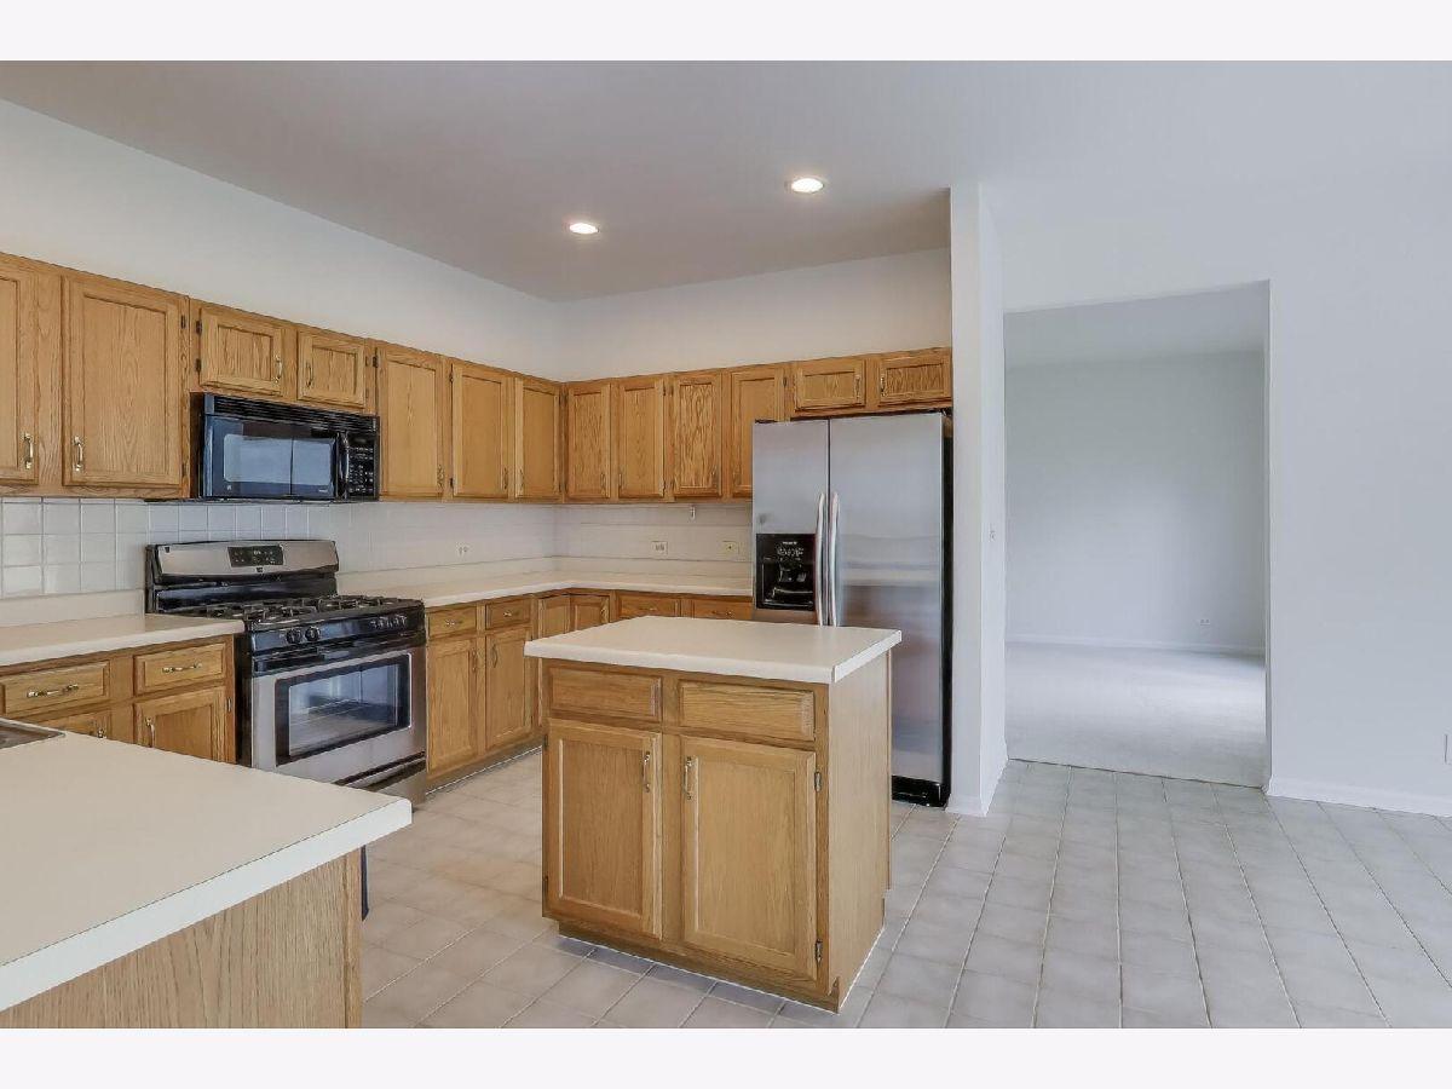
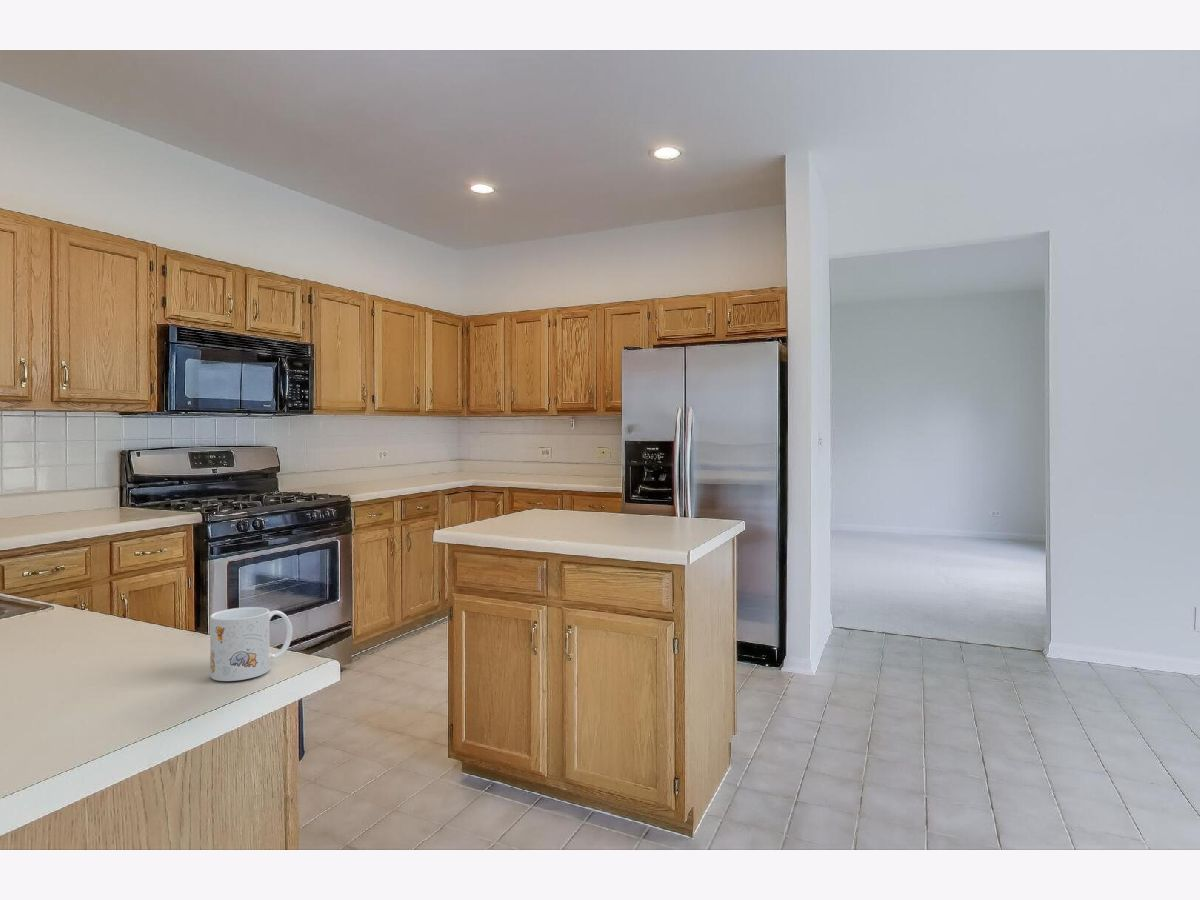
+ mug (253, 640)
